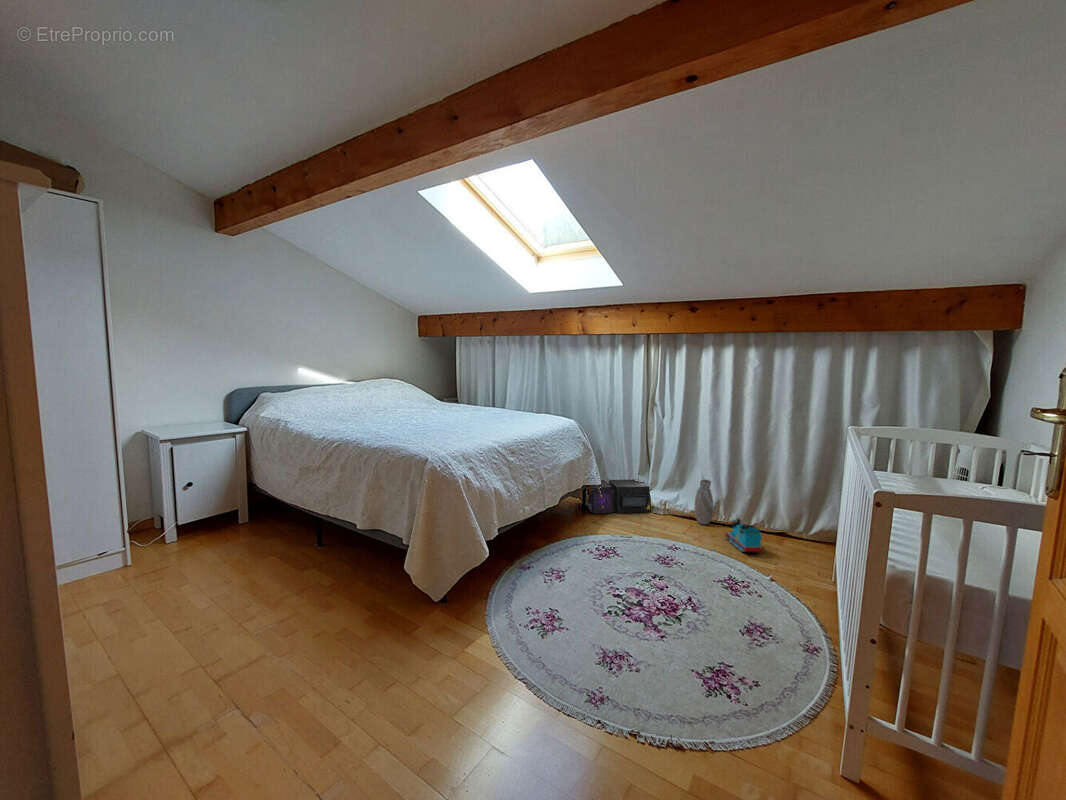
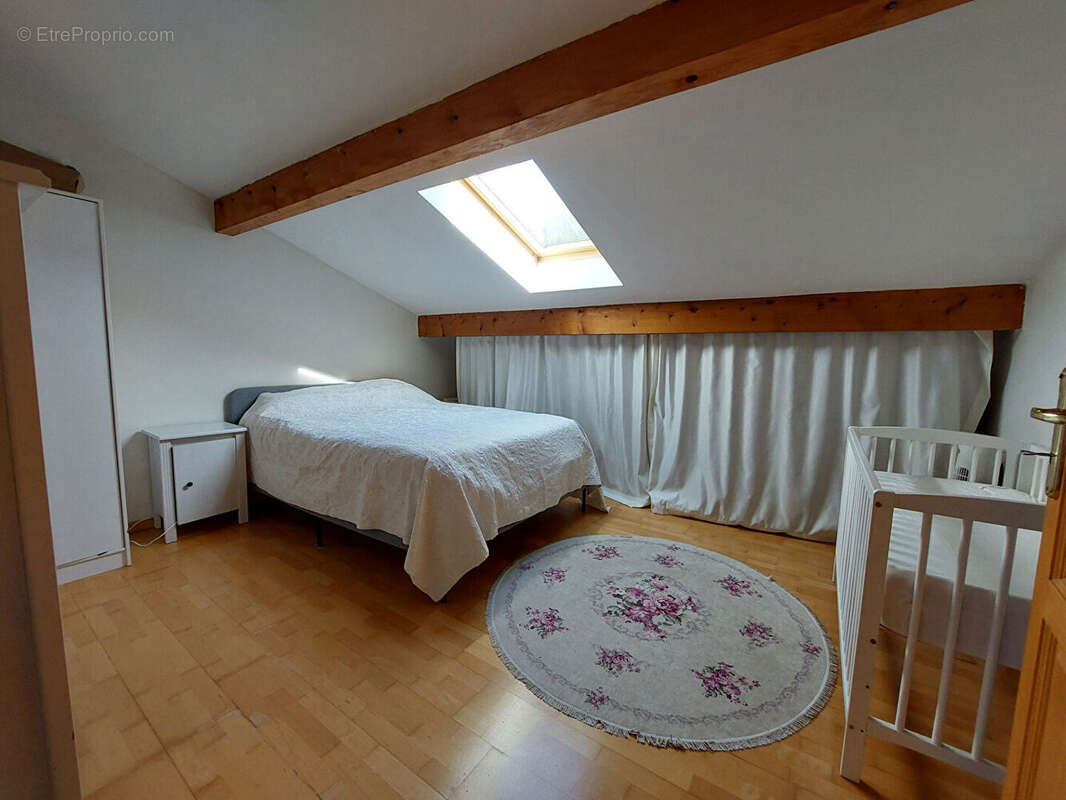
- toy train (742, 534)
- air purifier (616, 495)
- vase (704, 502)
